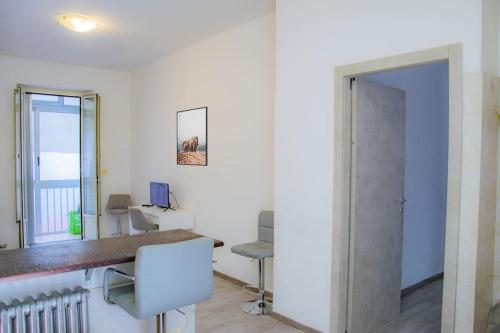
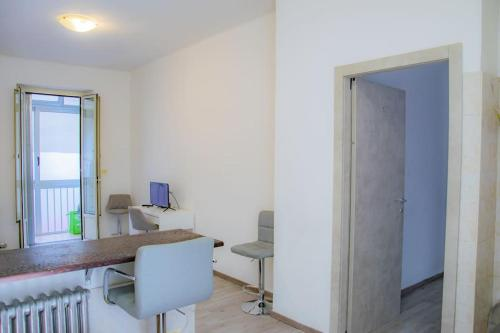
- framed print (191, 137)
